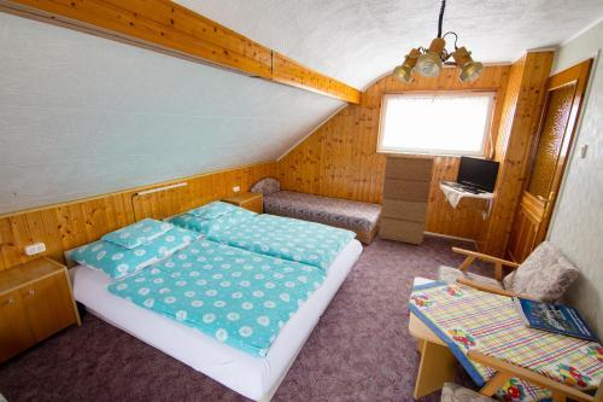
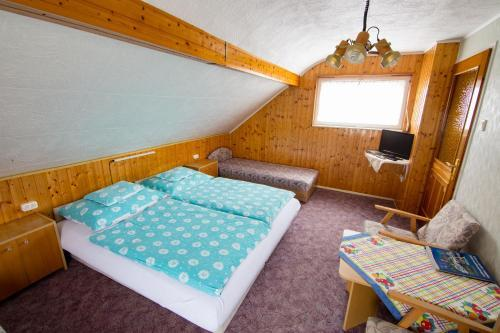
- dresser (405, 197)
